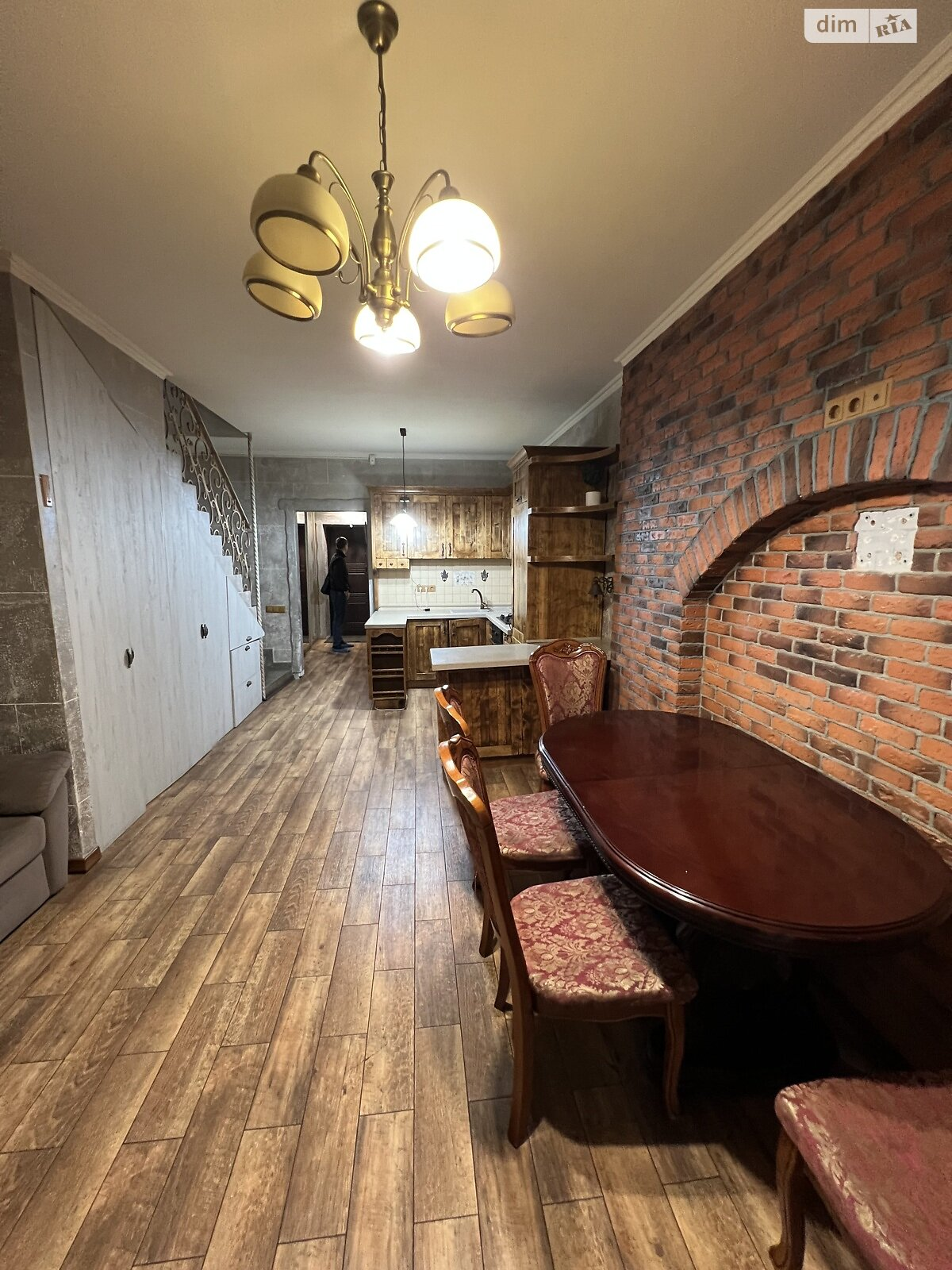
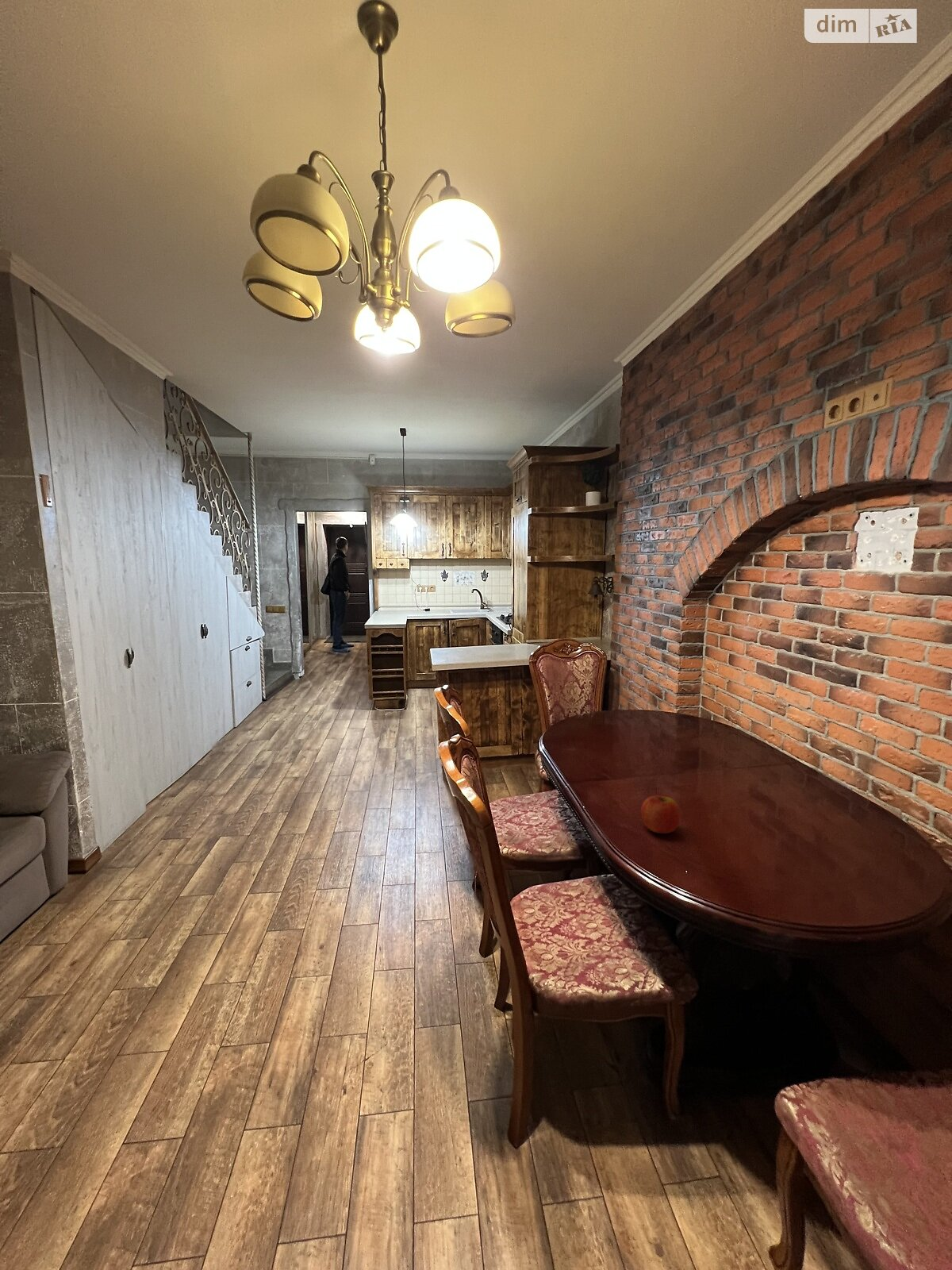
+ fruit (660, 811)
